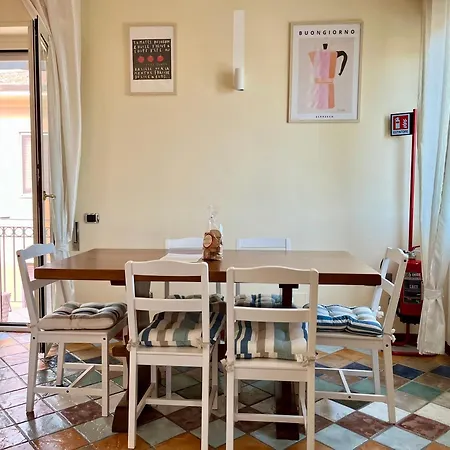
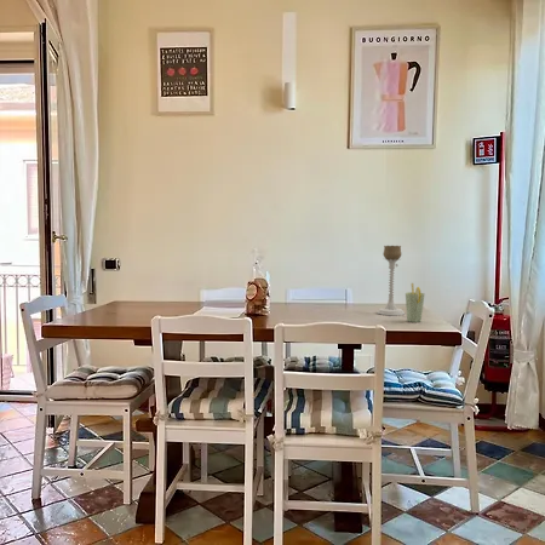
+ candle holder (391, 279)
+ cup (415, 303)
